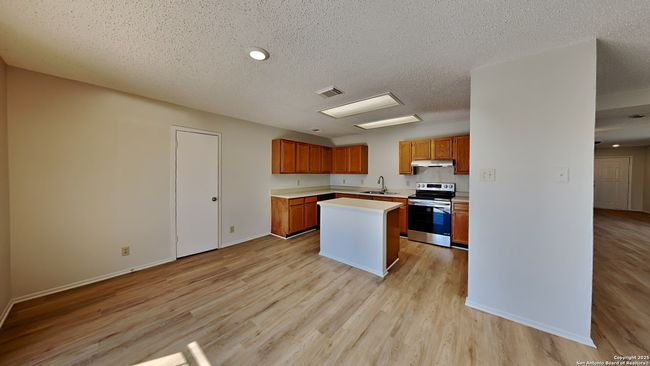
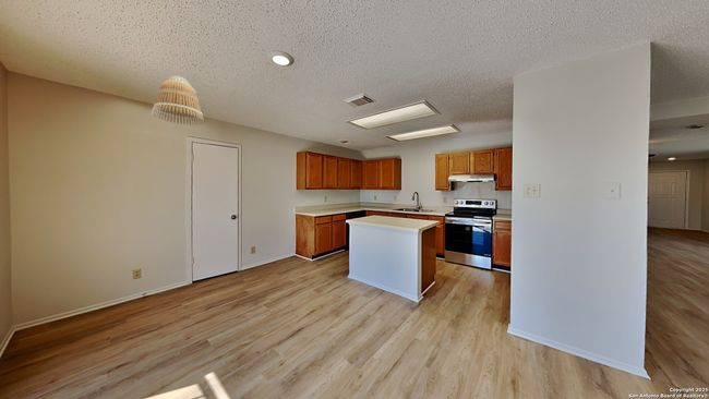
+ lamp shade (178, 98)
